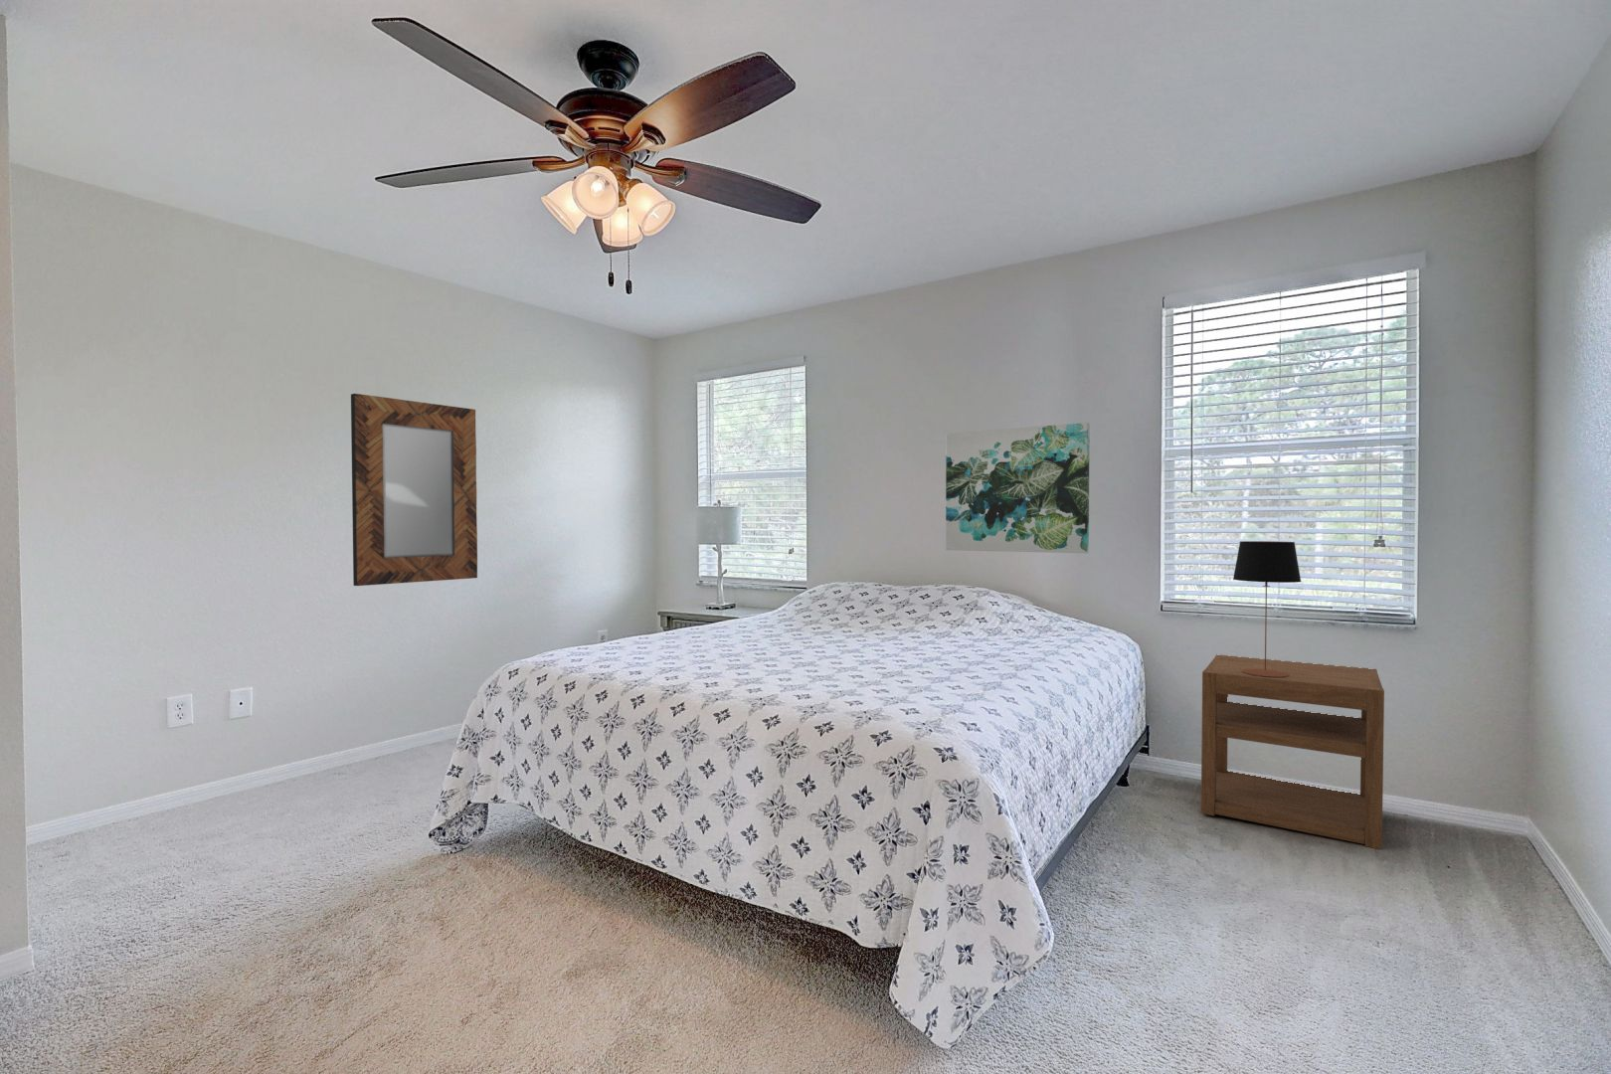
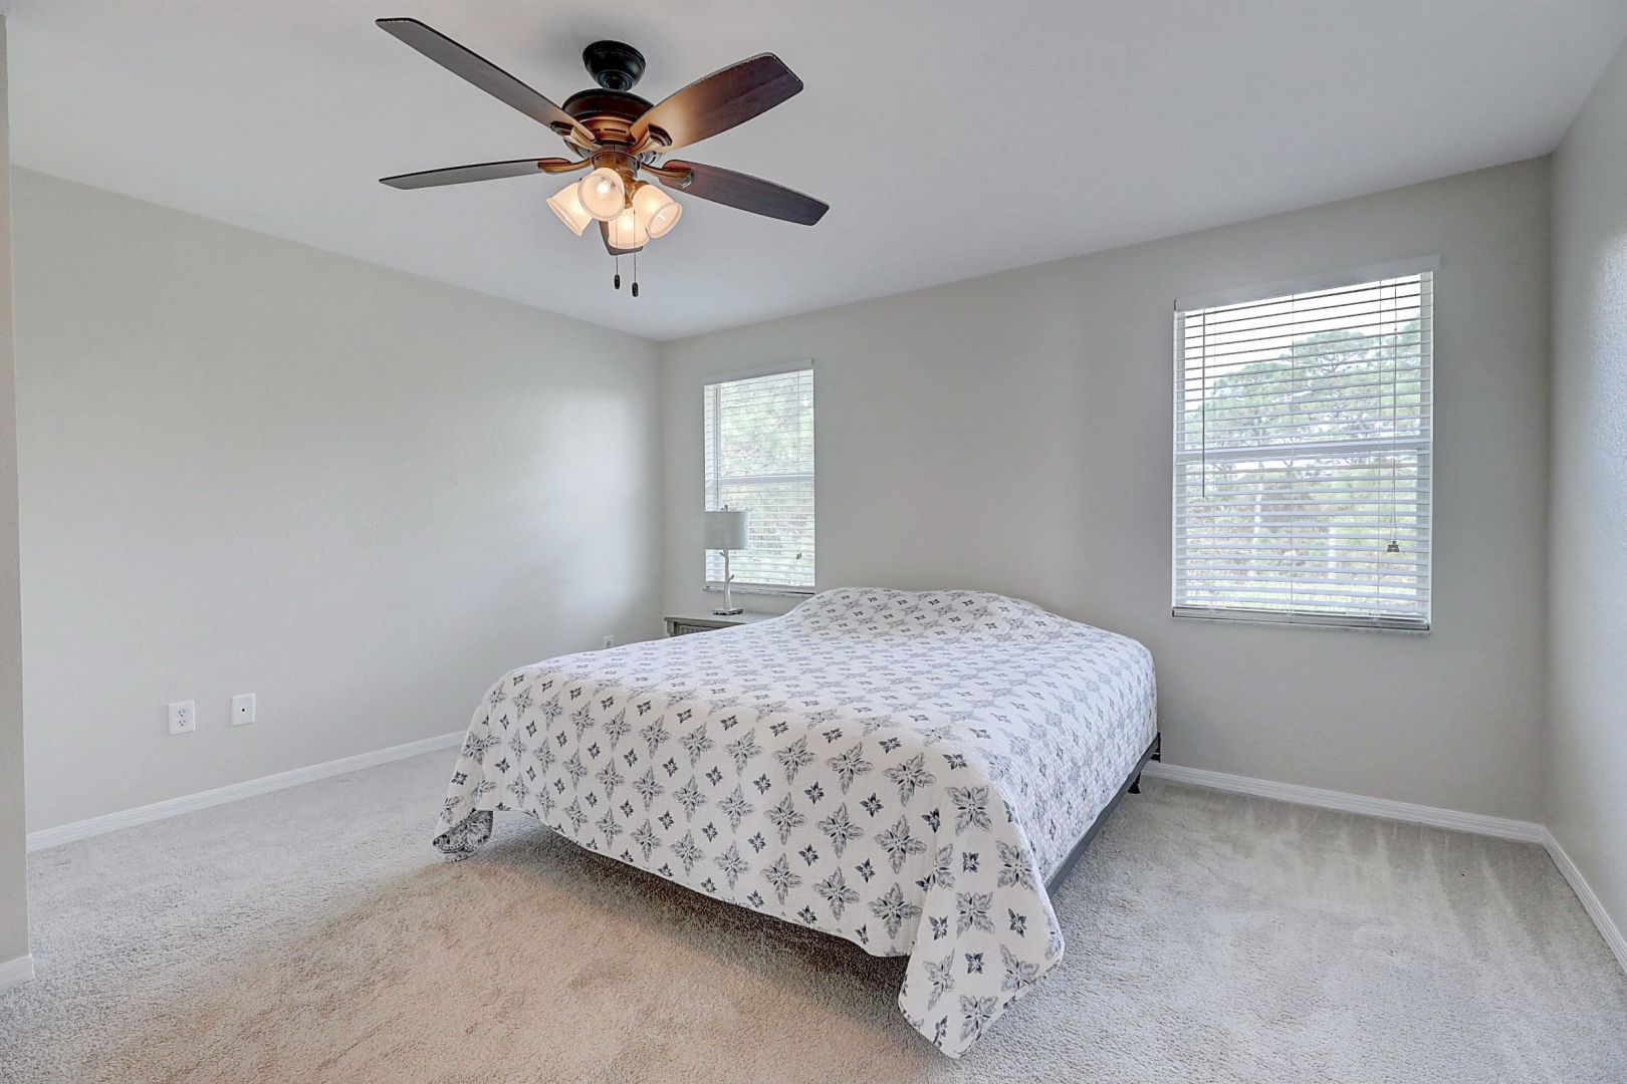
- nightstand (1289, 741)
- wall art (1013, 489)
- home mirror (417, 491)
- table lamp (1266, 607)
